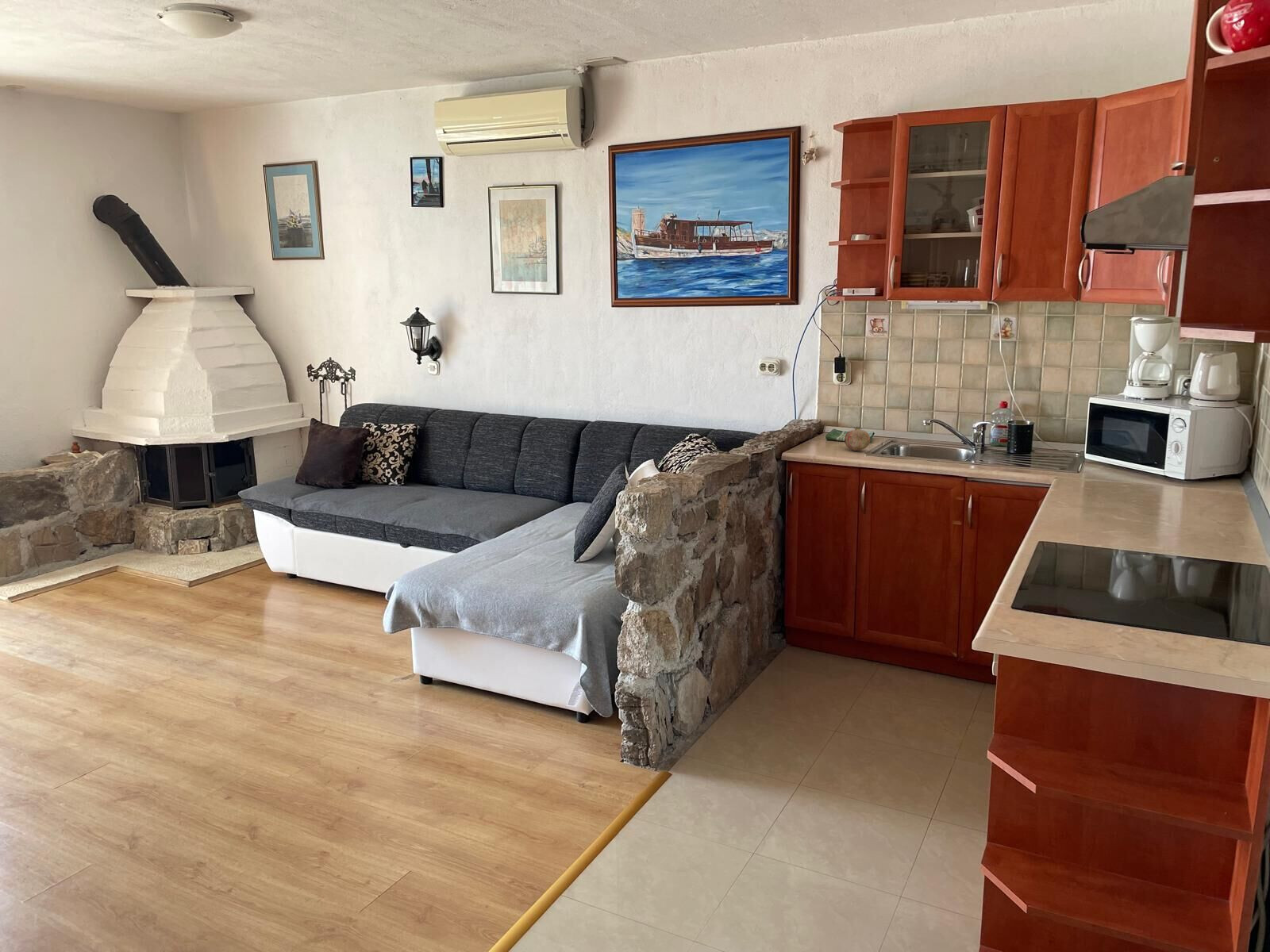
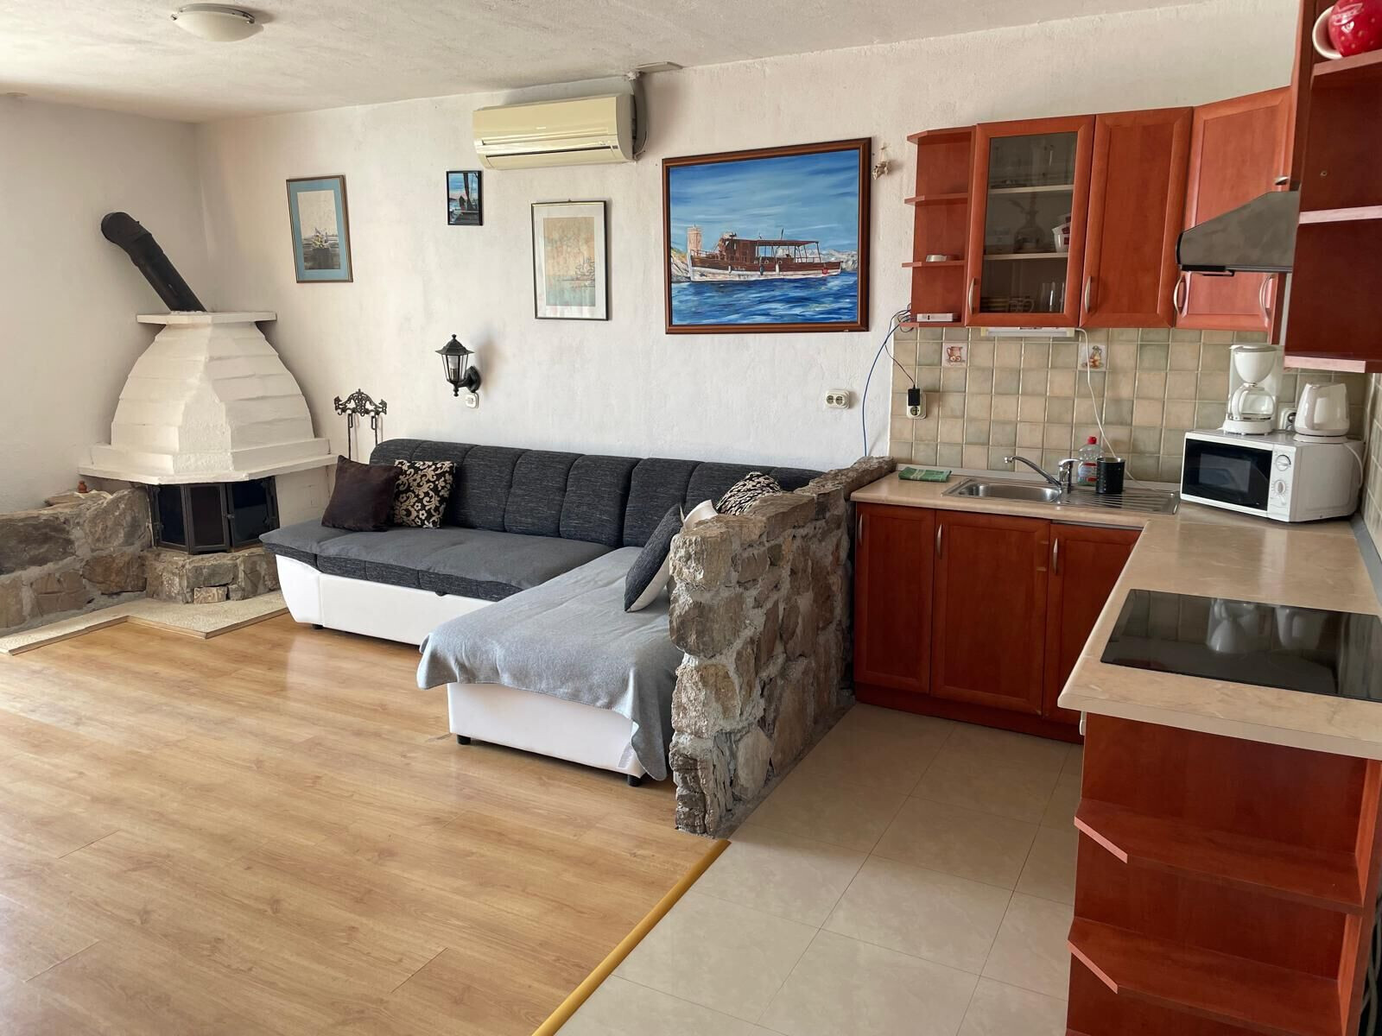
- fruit (857, 439)
